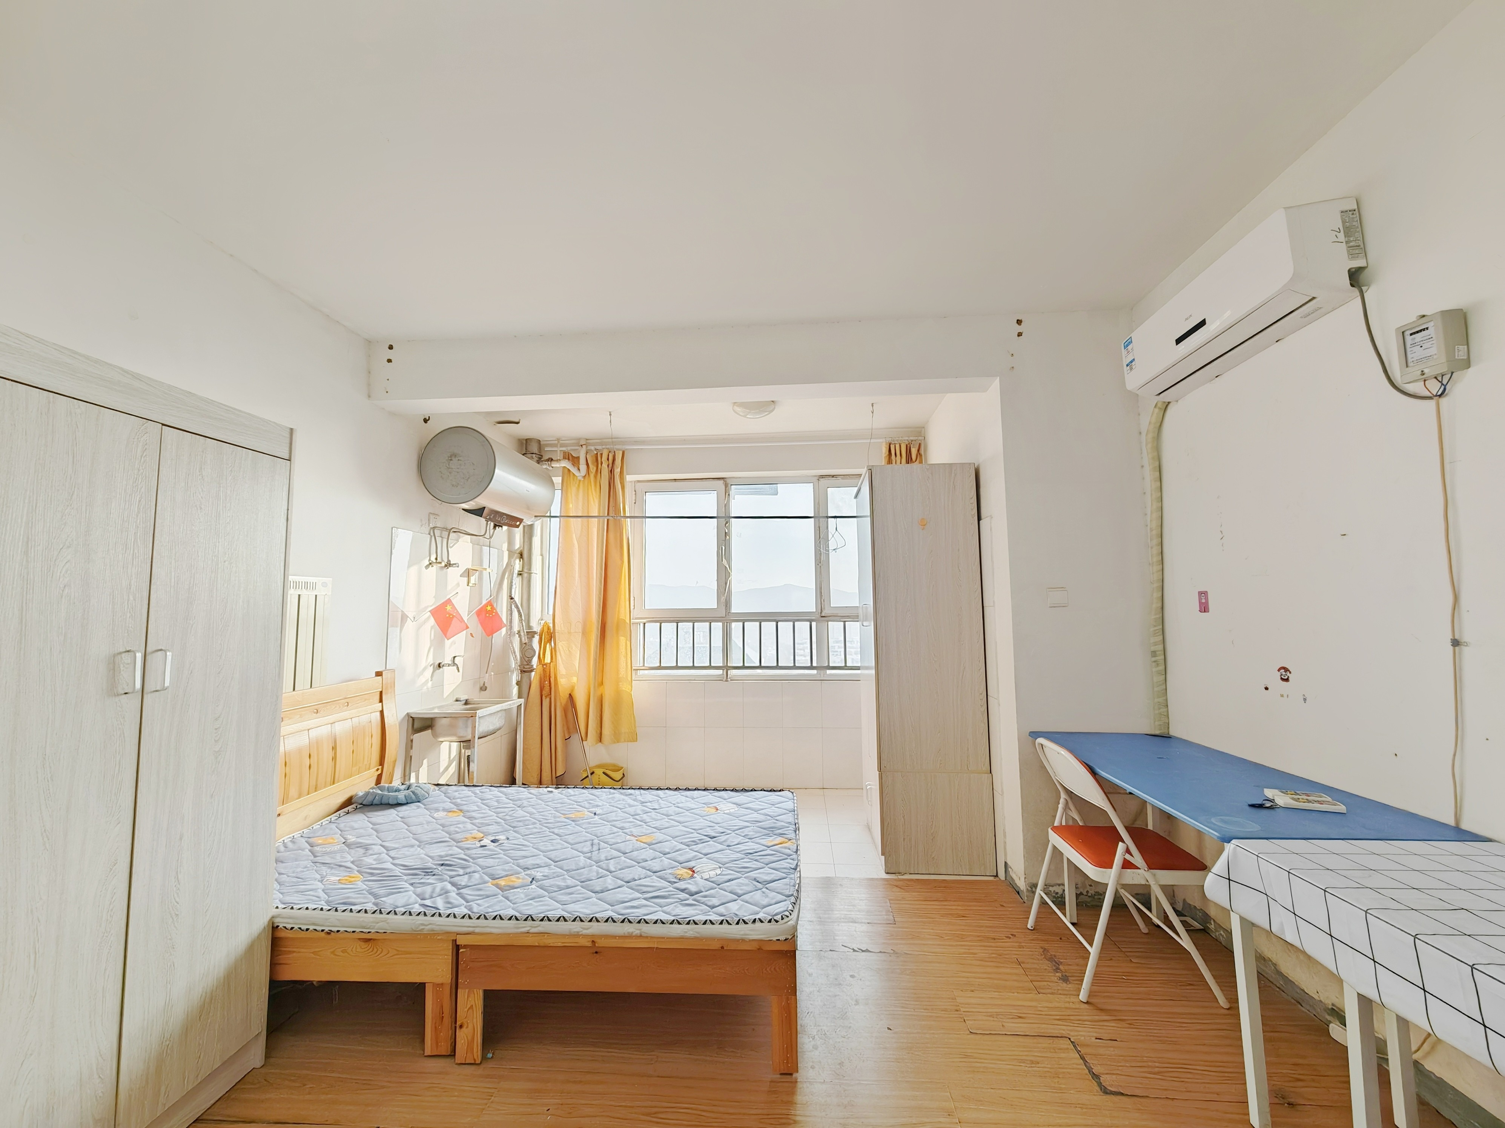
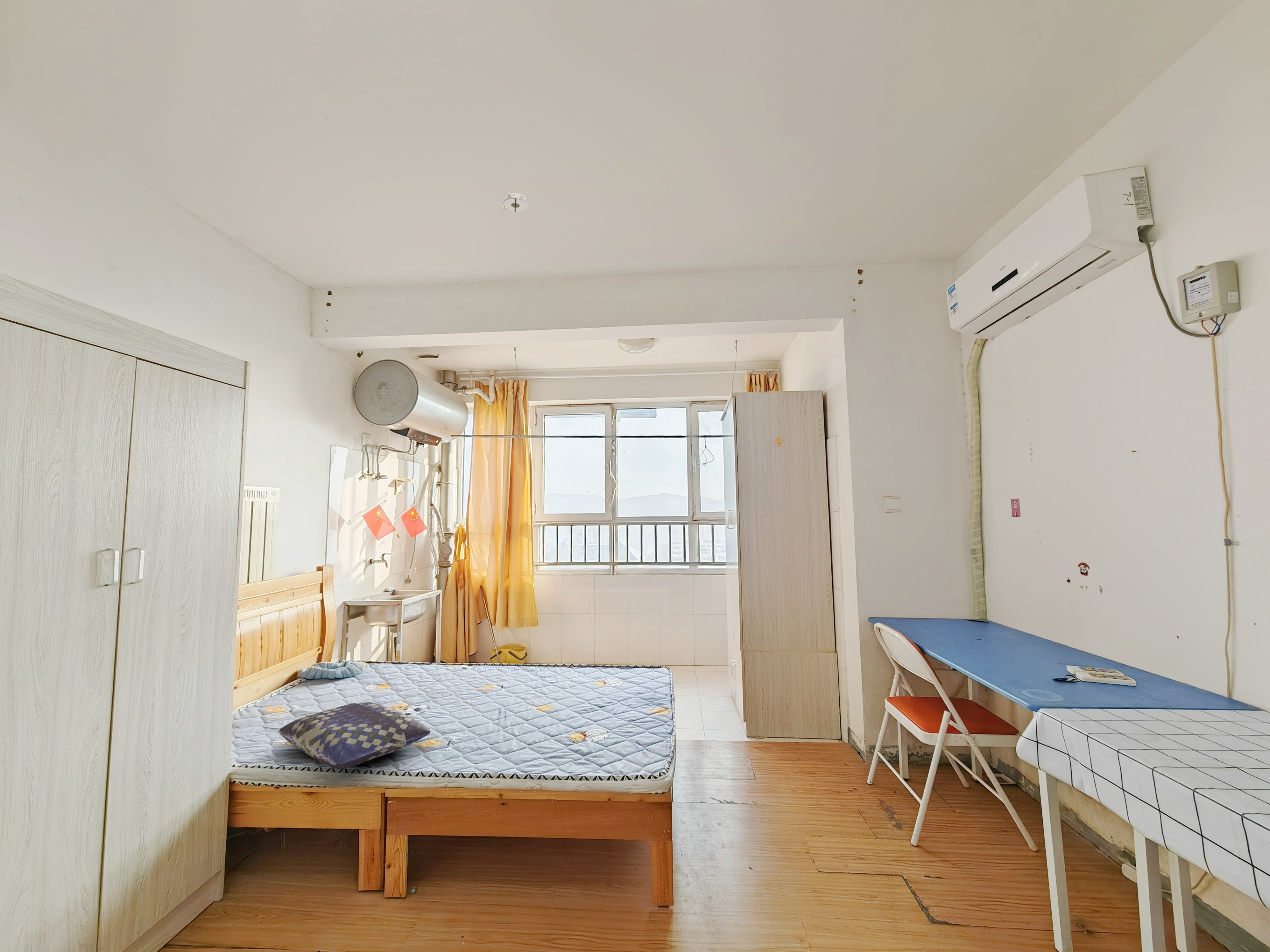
+ smoke detector (514, 202)
+ cushion (355, 731)
